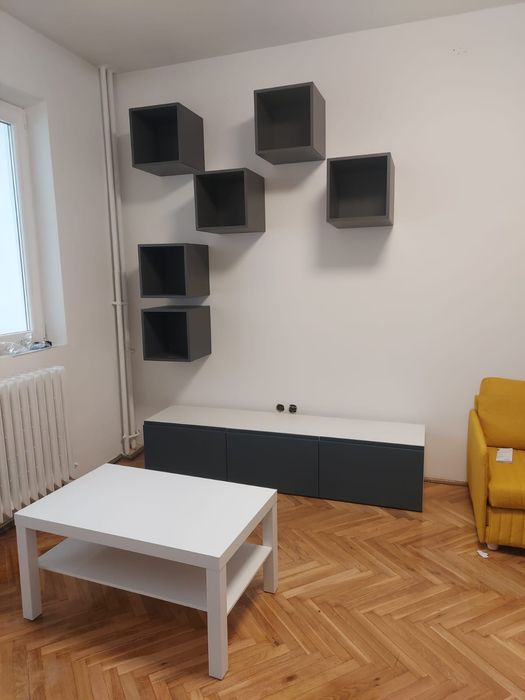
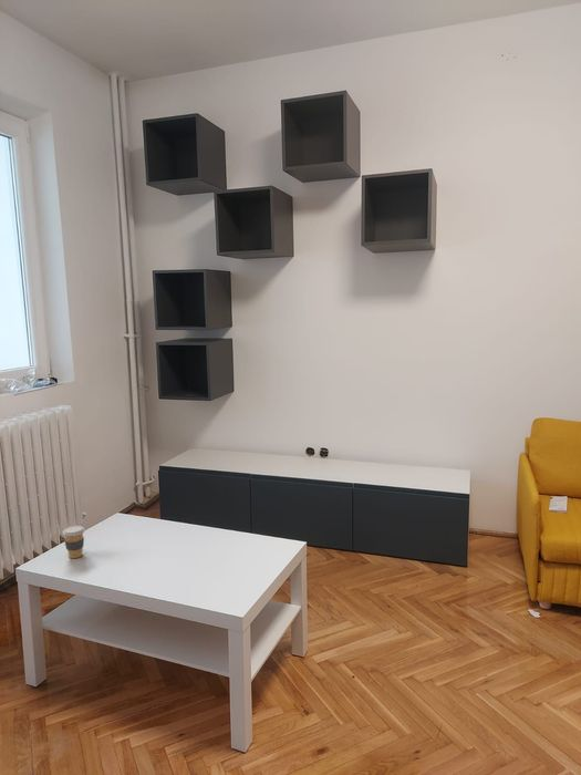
+ coffee cup (74, 541)
